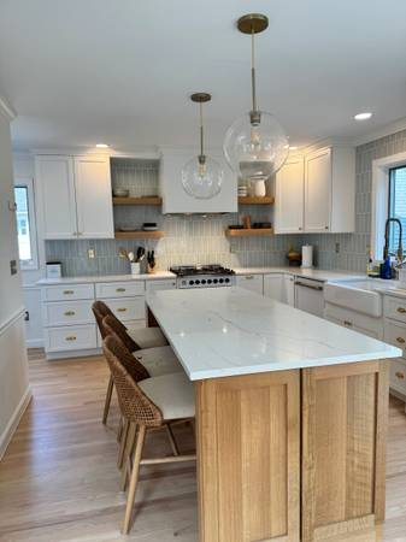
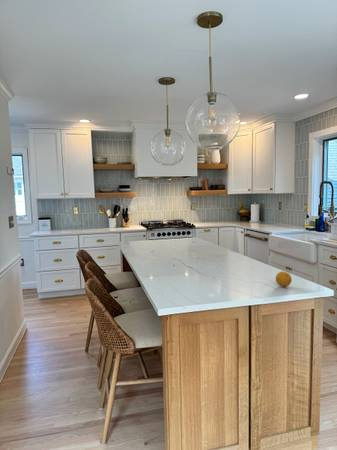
+ fruit (283, 278)
